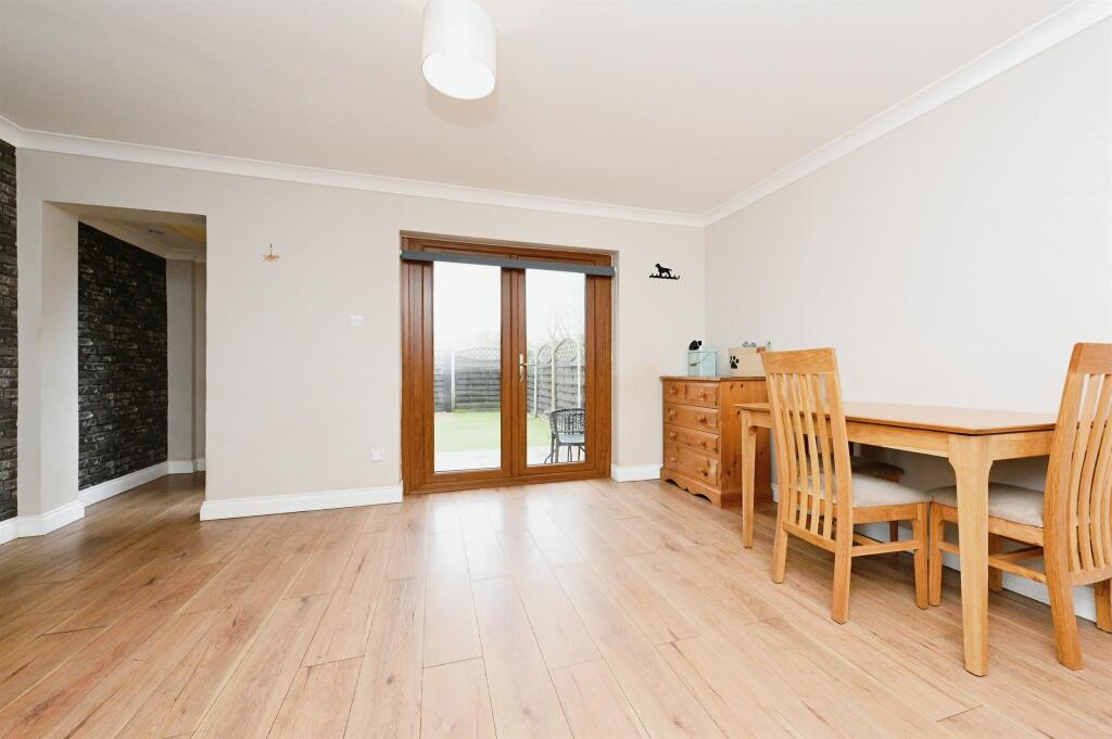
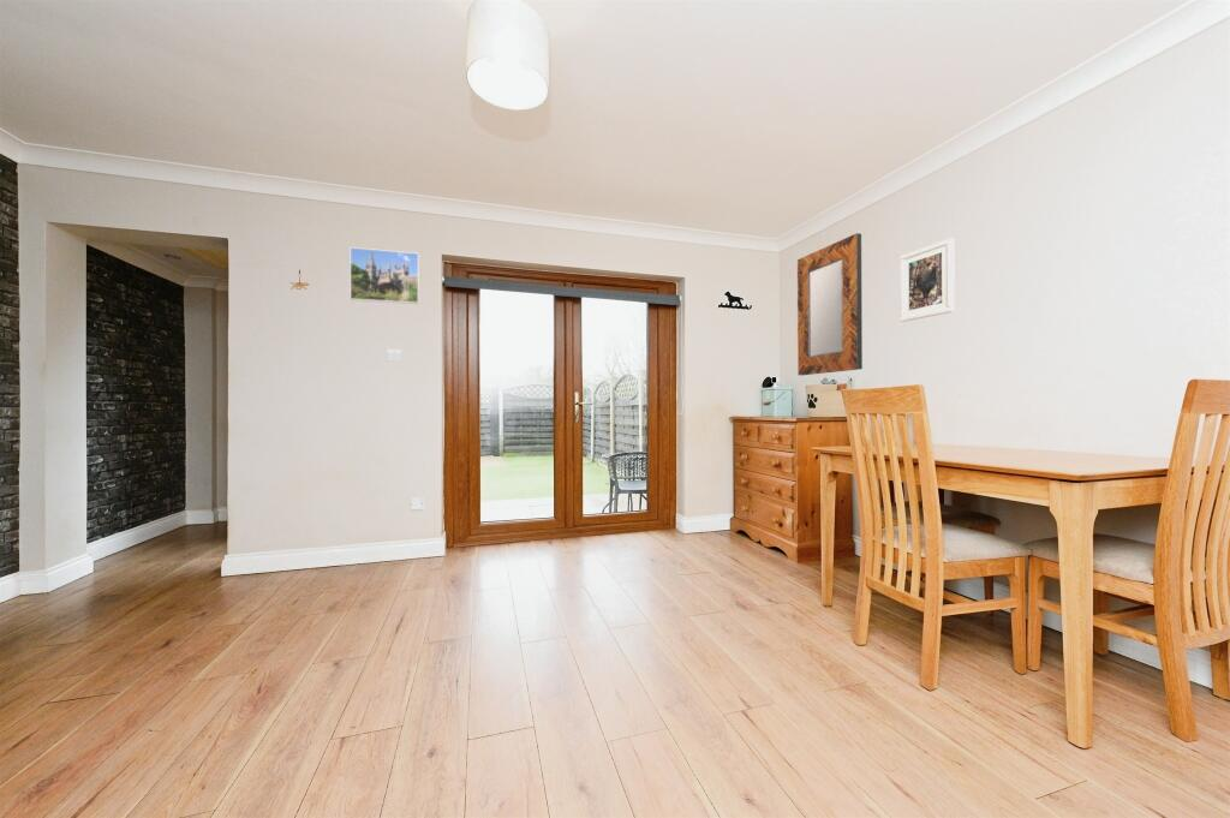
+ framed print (925, 282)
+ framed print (384, 276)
+ home mirror (826, 310)
